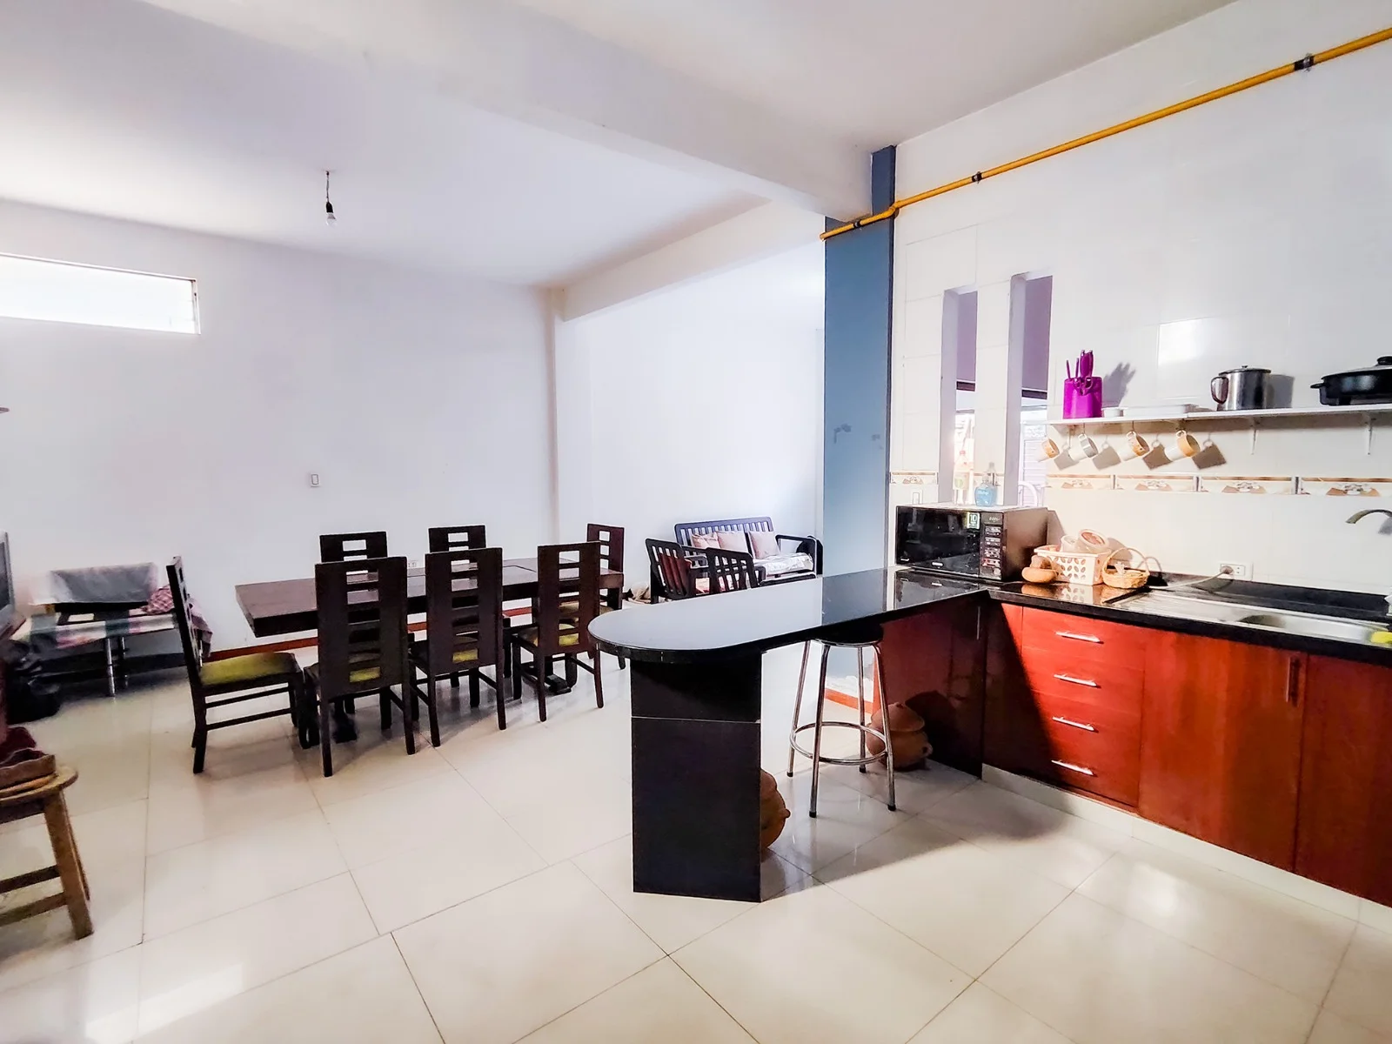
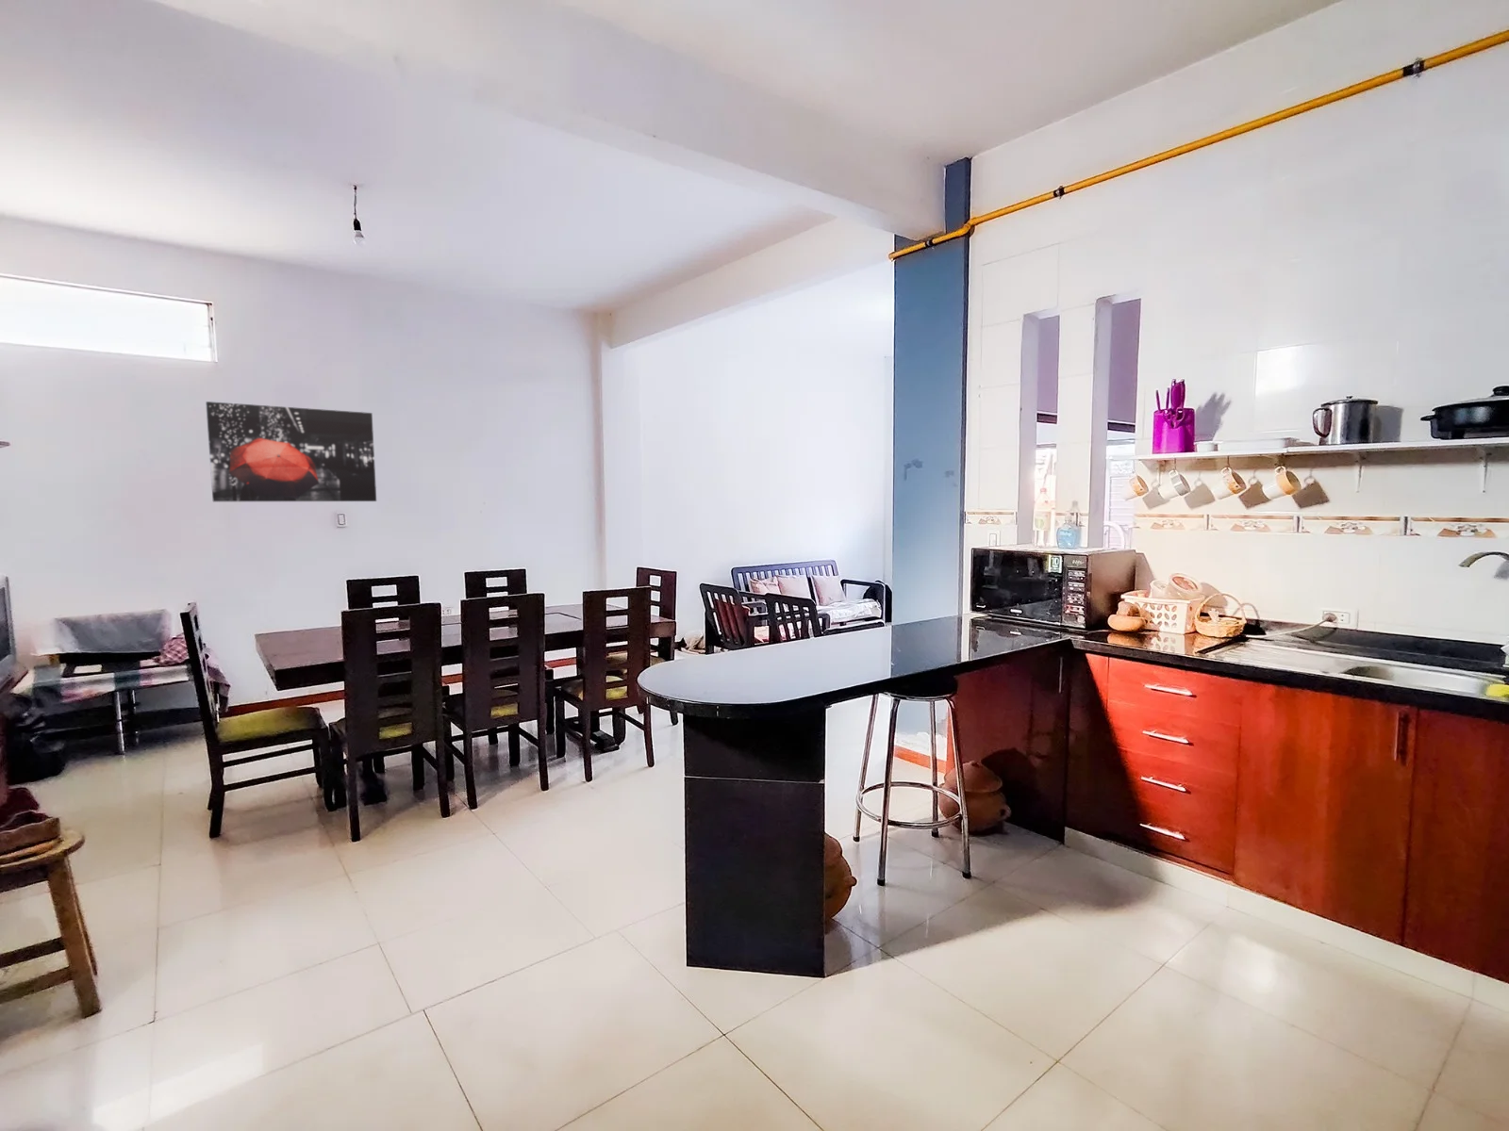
+ wall art (296, 454)
